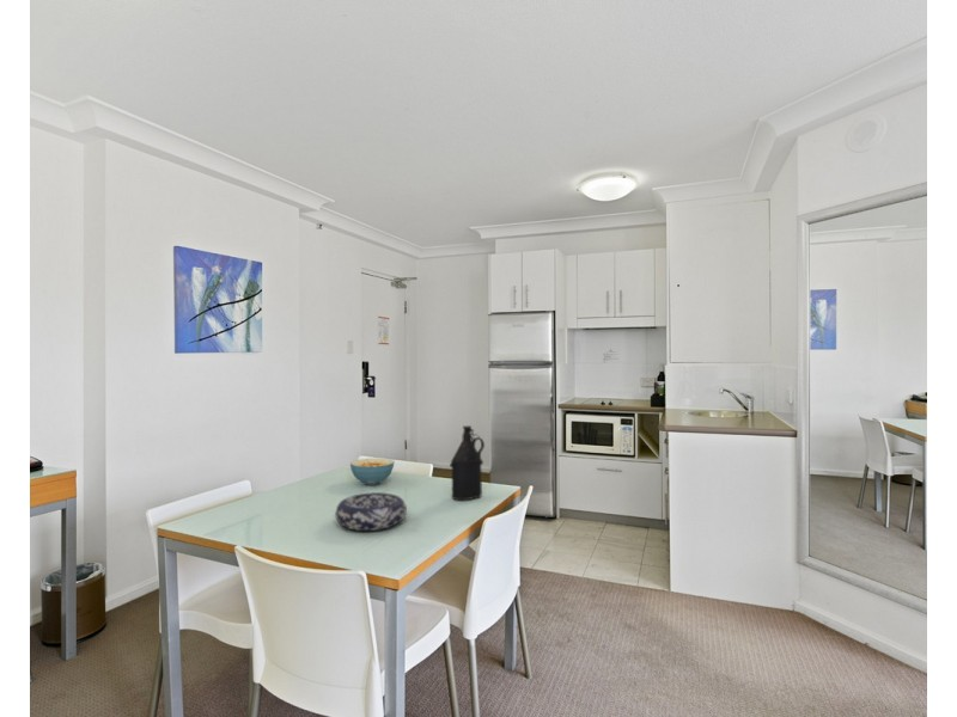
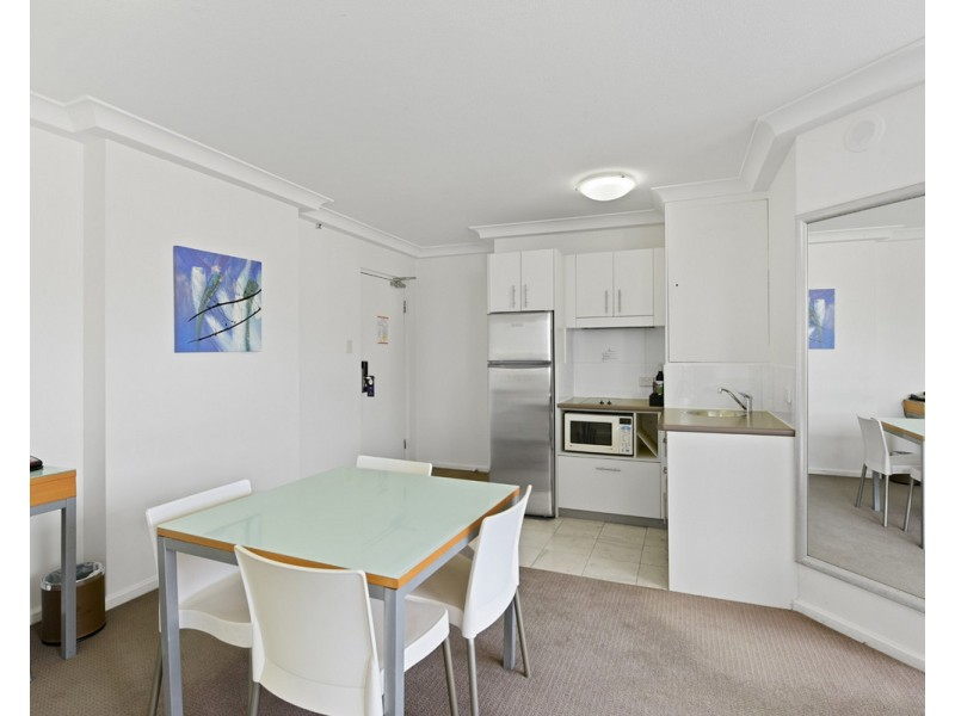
- decorative bowl (371, 510)
- bottle (467, 461)
- cereal bowl (372, 472)
